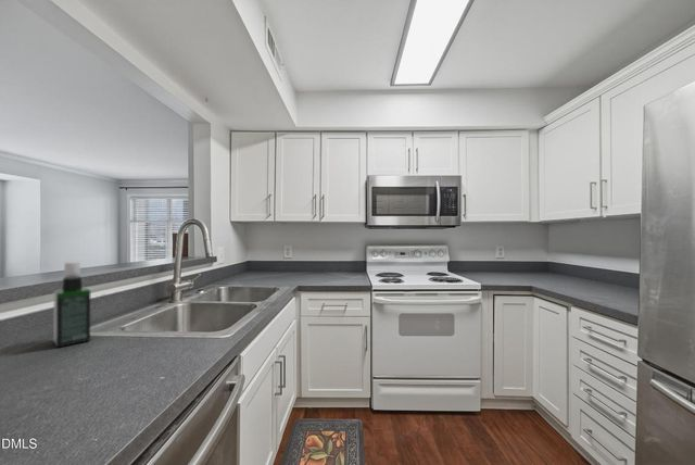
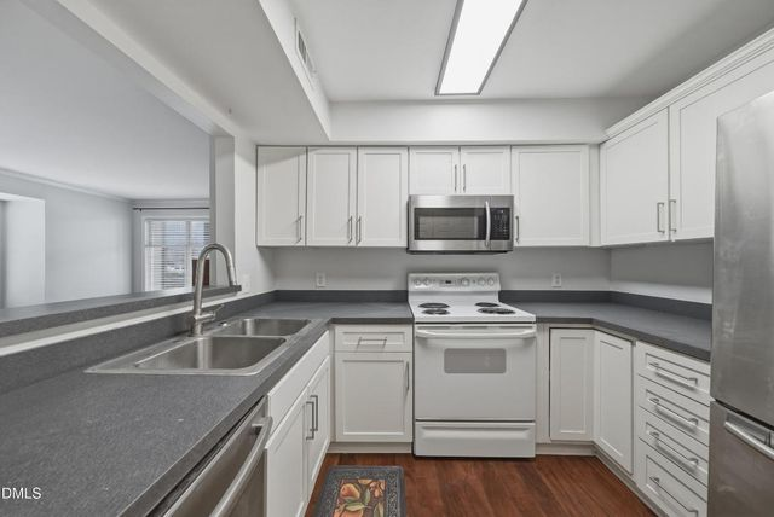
- spray bottle (72, 301)
